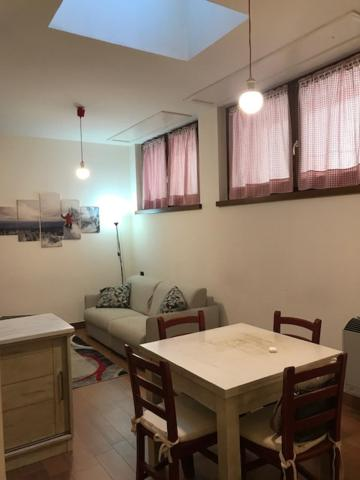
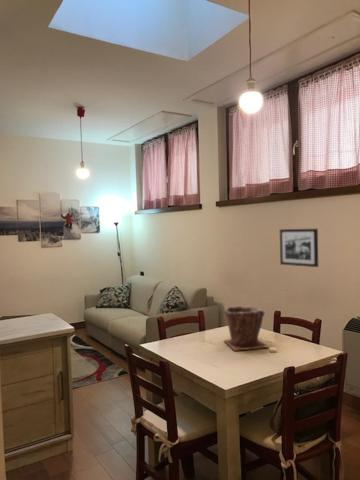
+ picture frame (298, 247)
+ plant pot (245, 326)
